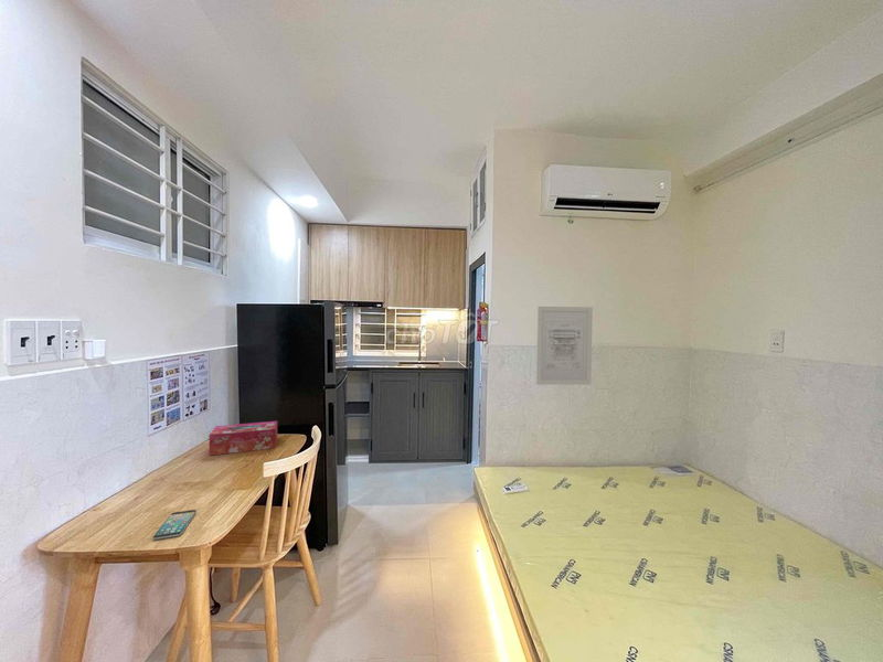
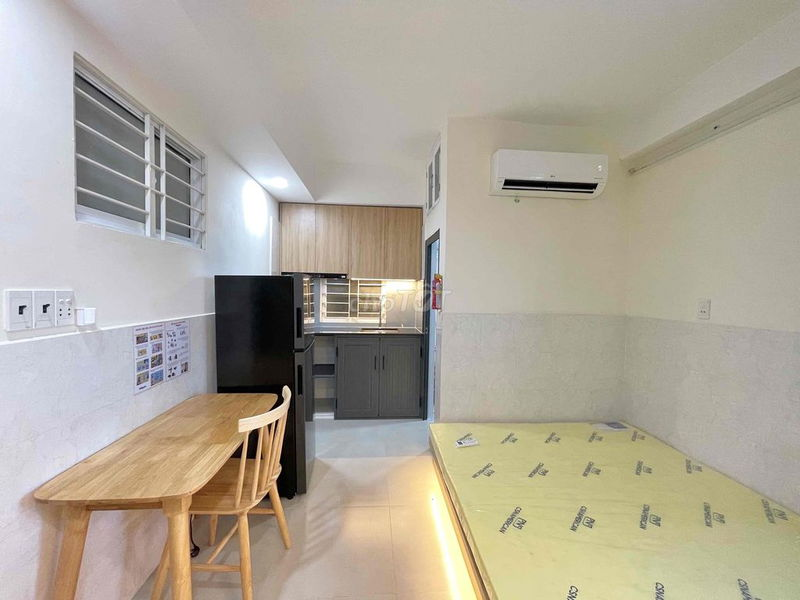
- smartphone (175, 523)
- wall art (564, 345)
- tissue box (245, 437)
